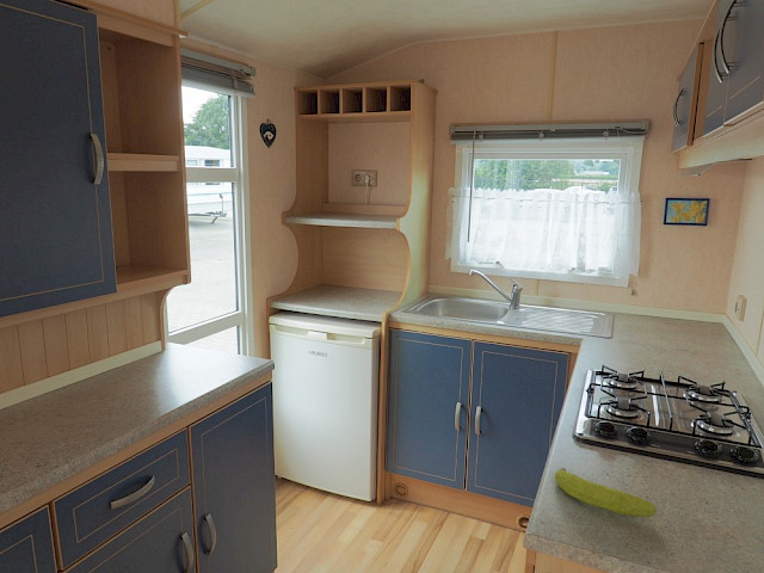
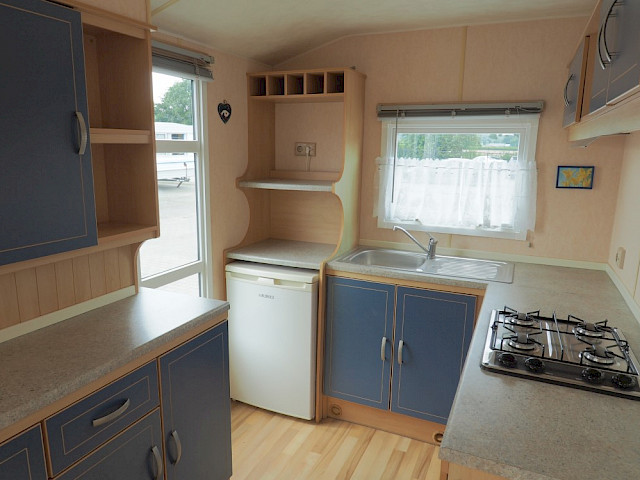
- fruit (603, 487)
